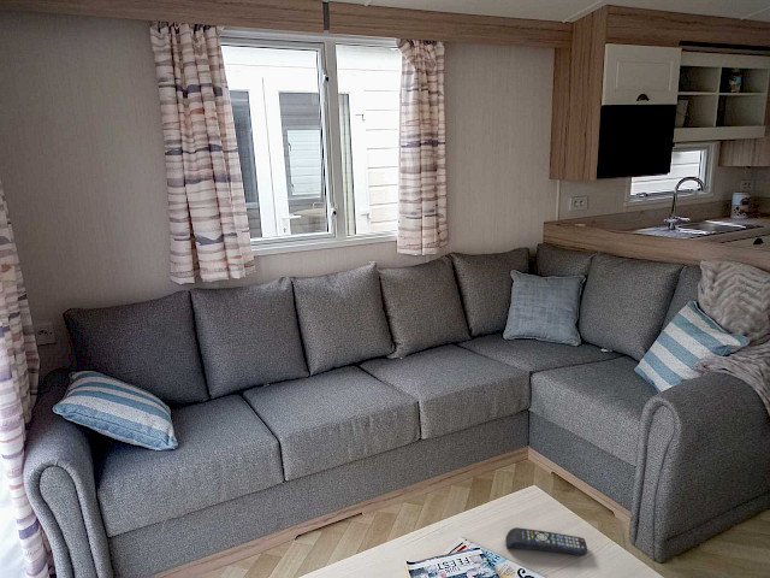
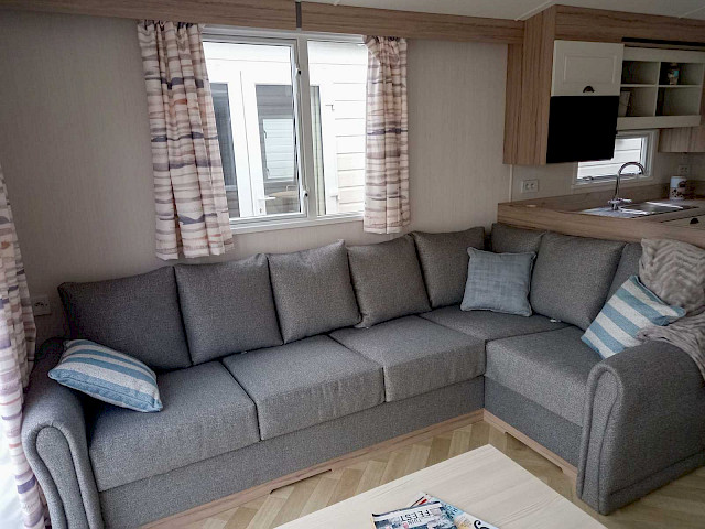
- remote control (545, 542)
